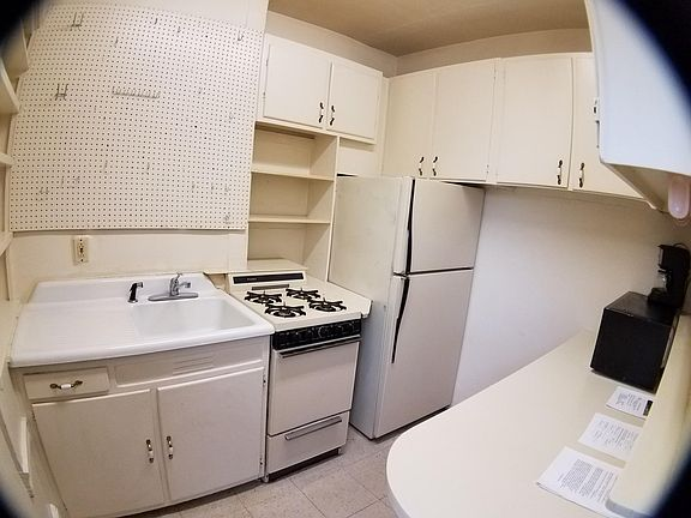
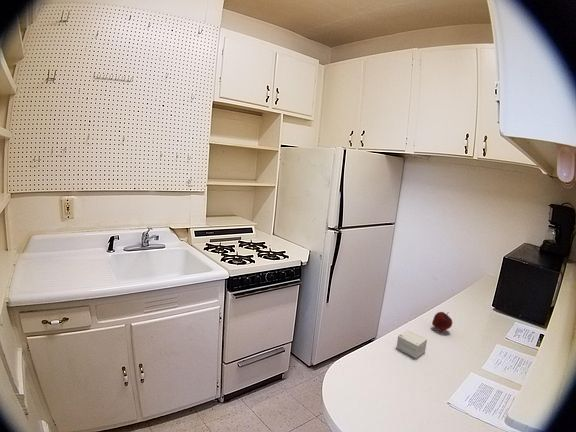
+ small box (411, 343)
+ apple (442, 321)
